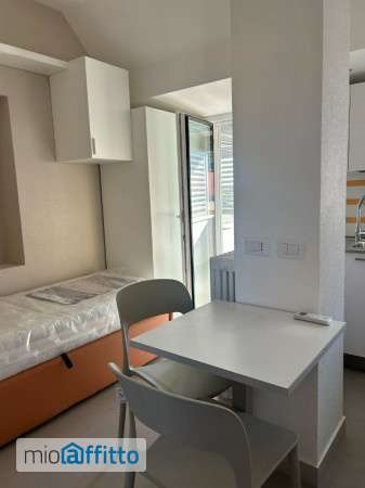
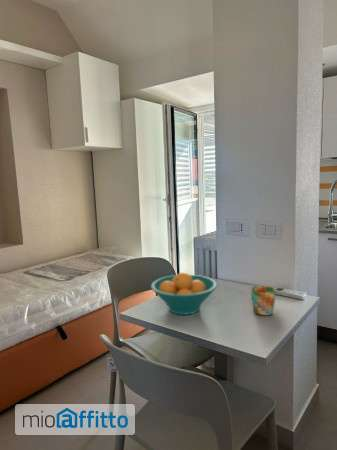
+ mug (265, 299)
+ fruit bowl (183, 290)
